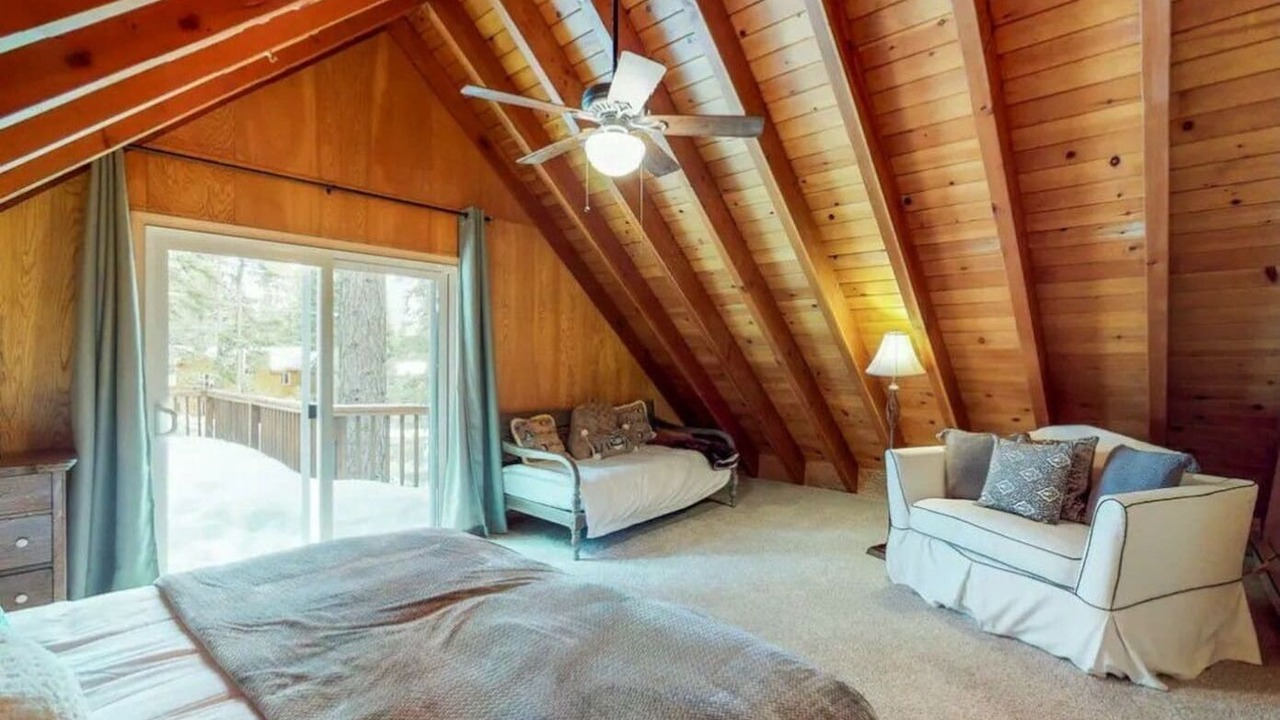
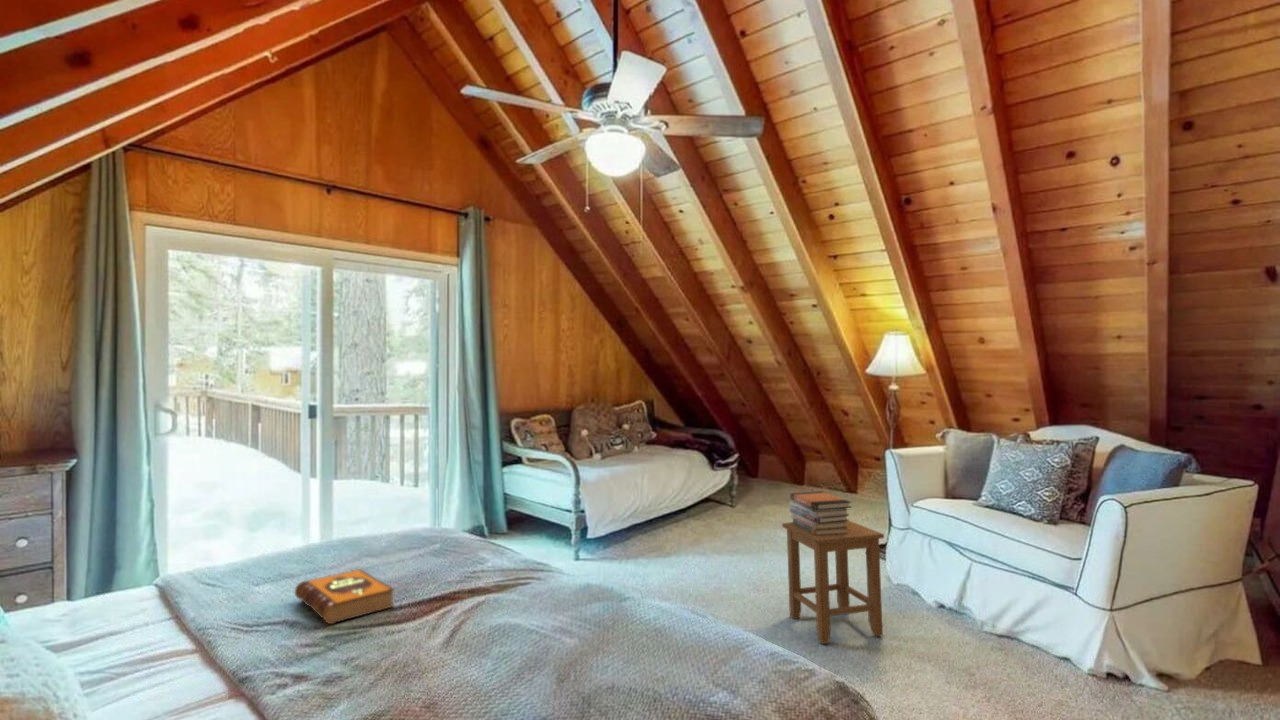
+ stool (836, 577)
+ book stack (818, 511)
+ hardback book (343, 594)
